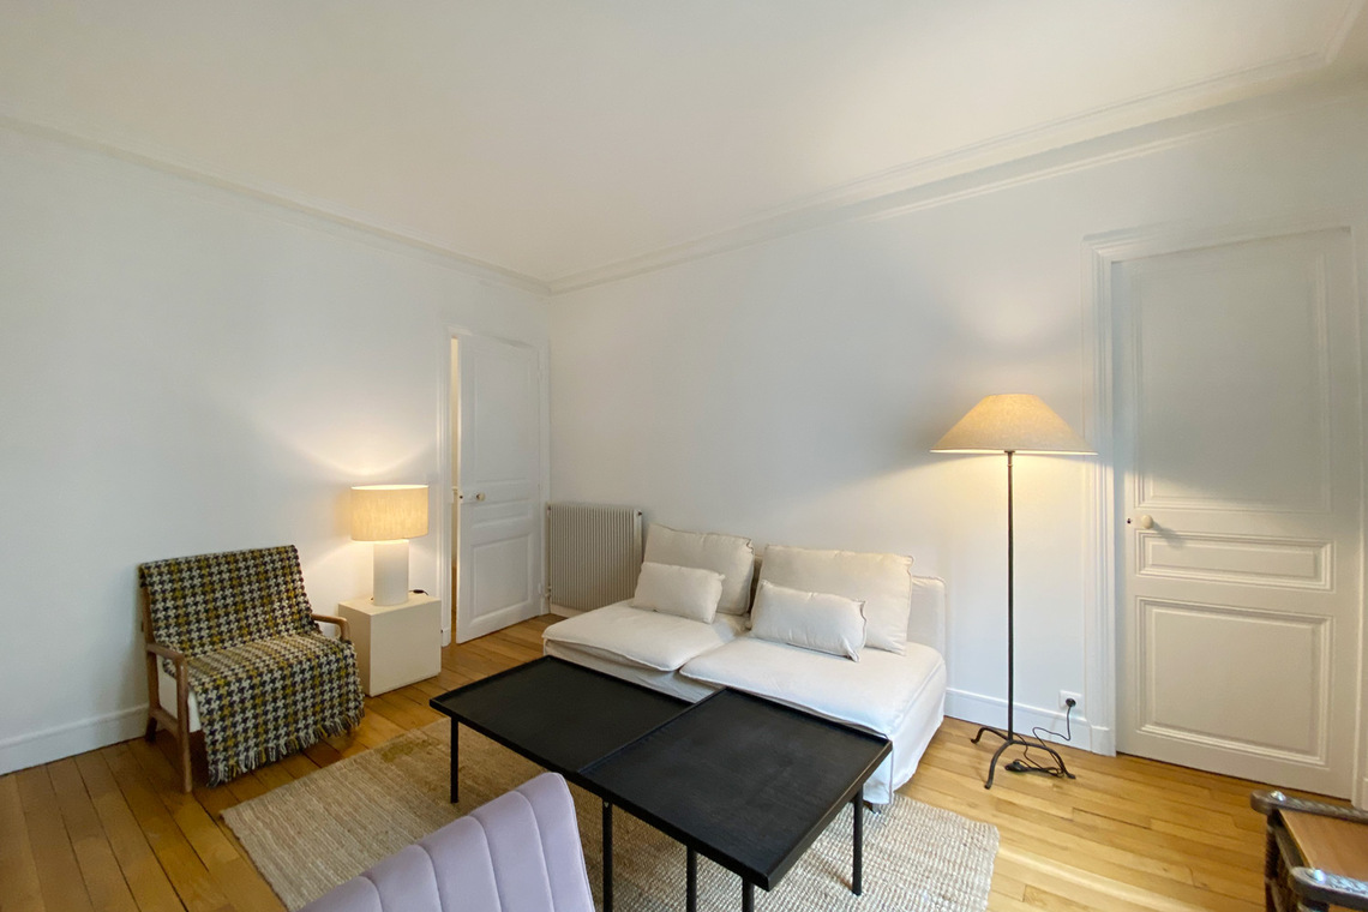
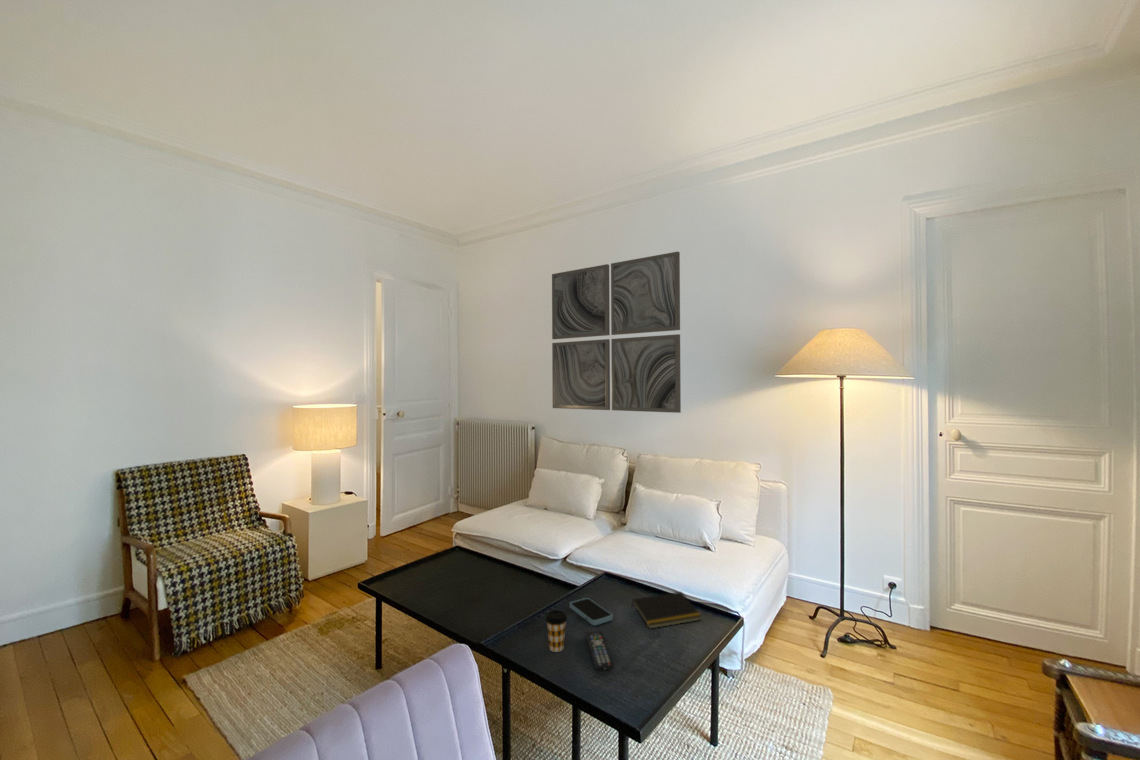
+ remote control (598, 648)
+ smartphone (590, 610)
+ coffee cup (556, 631)
+ notepad (666, 609)
+ wall art (611, 339)
